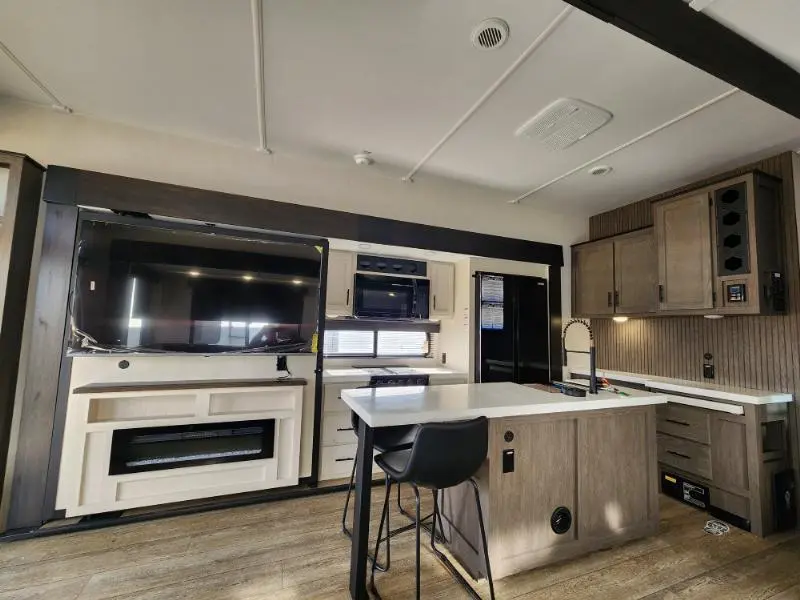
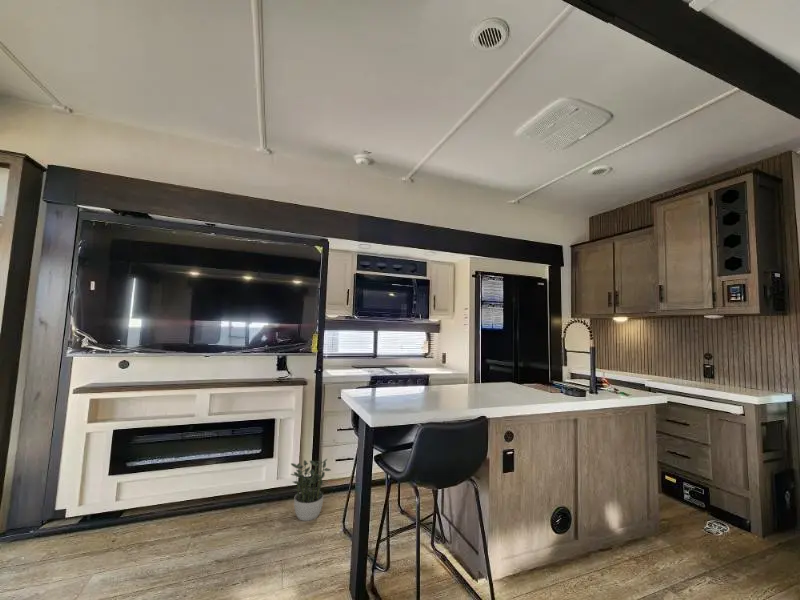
+ potted plant (310, 487)
